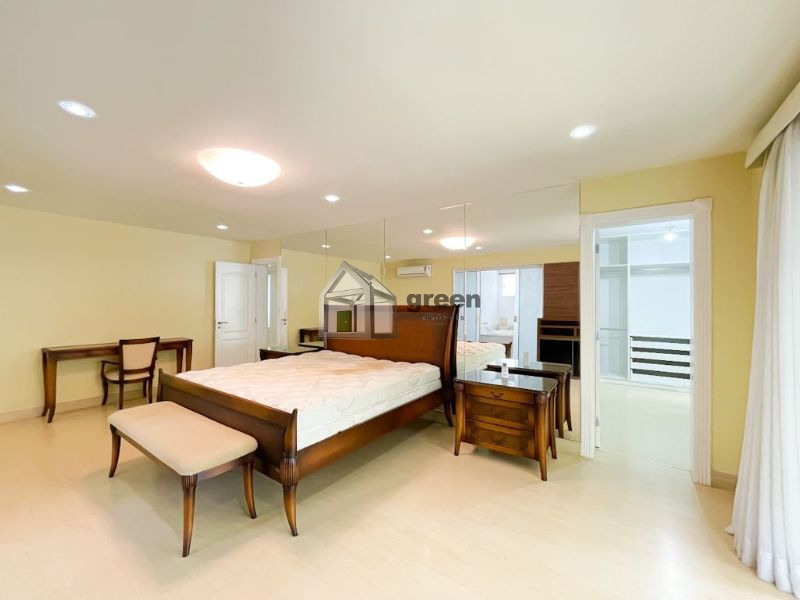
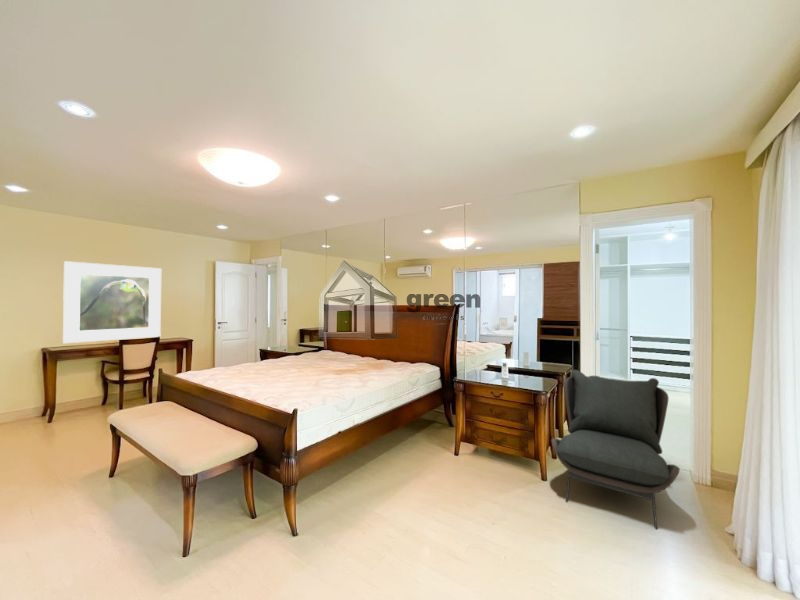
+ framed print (116, 302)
+ armless chair (610, 432)
